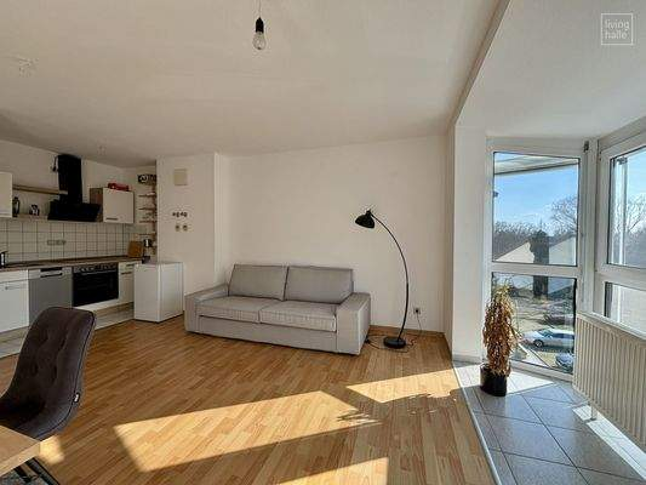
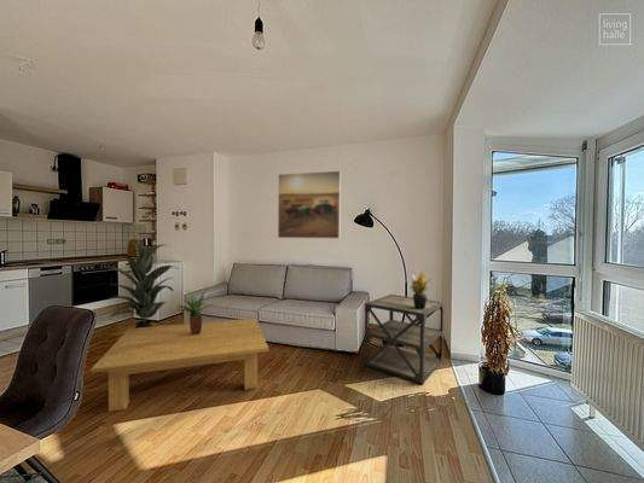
+ coffee table (192, 356)
+ side table (404, 332)
+ potted plant (419, 287)
+ indoor plant (143, 290)
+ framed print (308, 205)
+ potted plant (192, 310)
